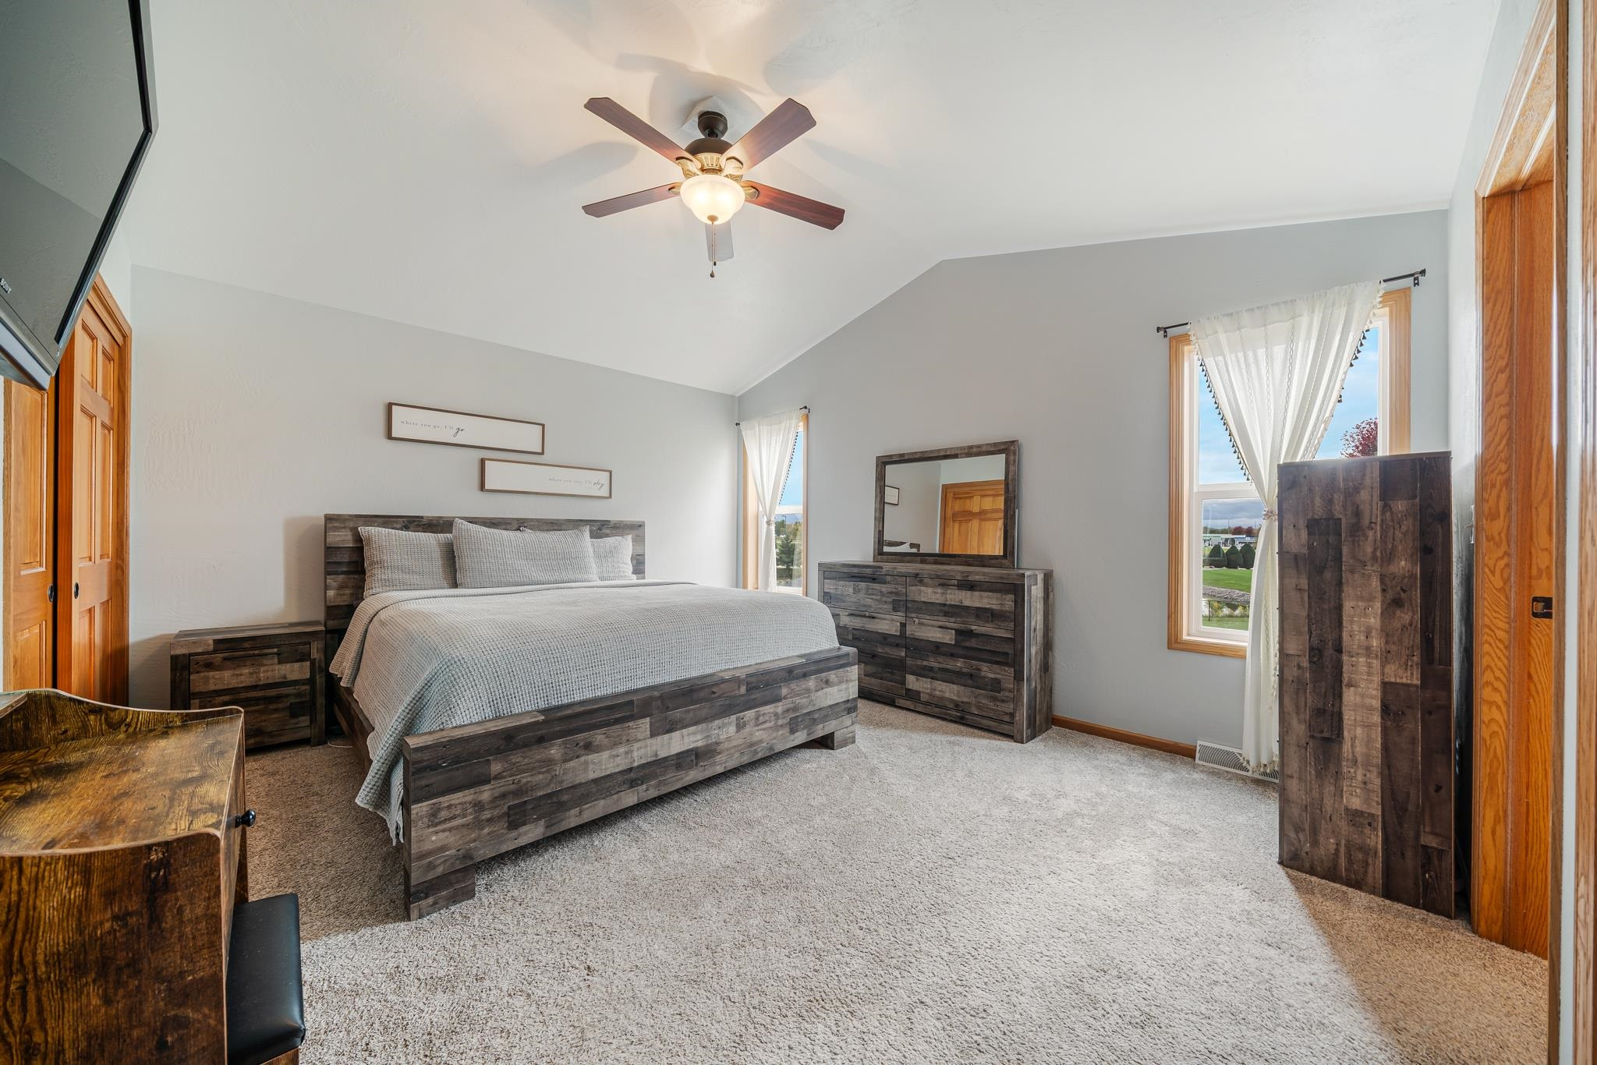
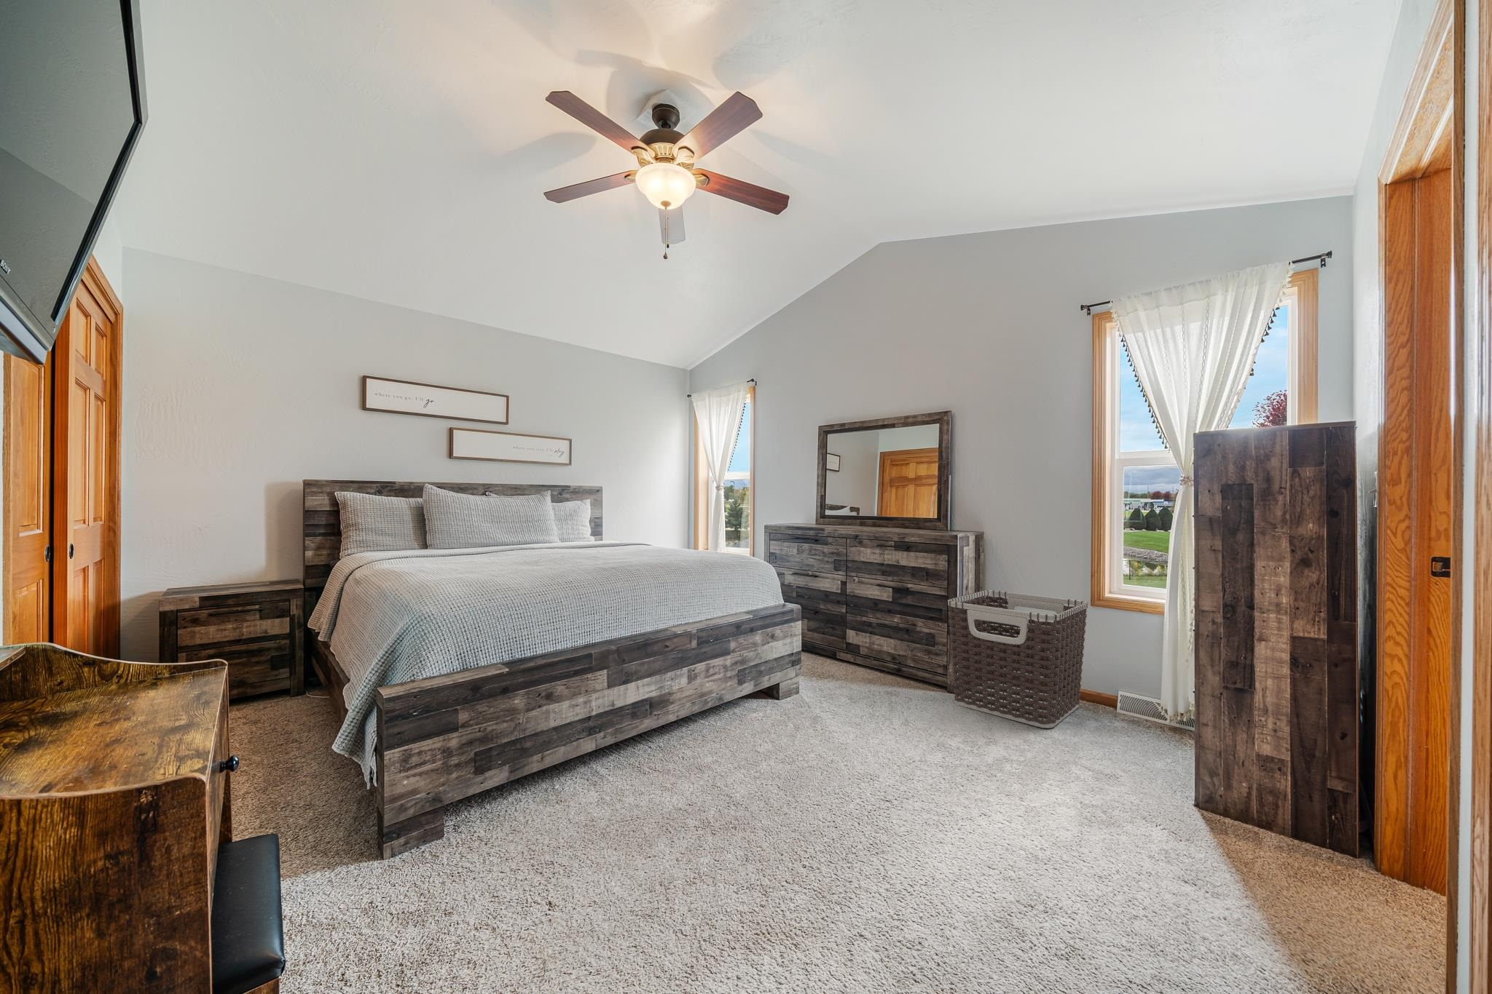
+ clothes hamper (1016, 652)
